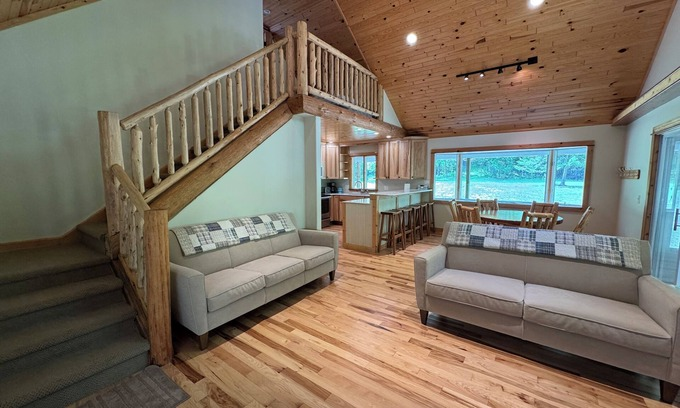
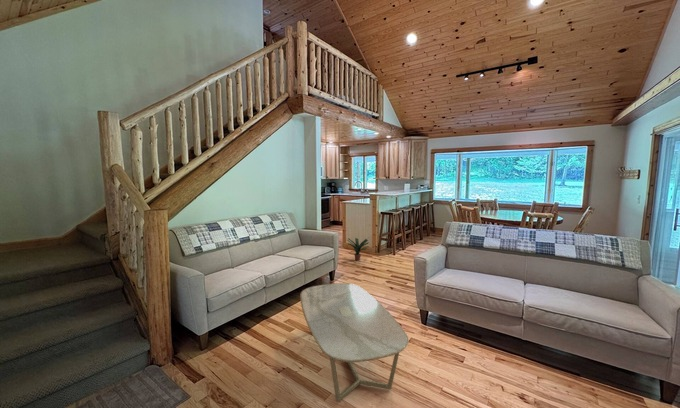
+ coffee table (345, 333)
+ potted plant (358, 247)
